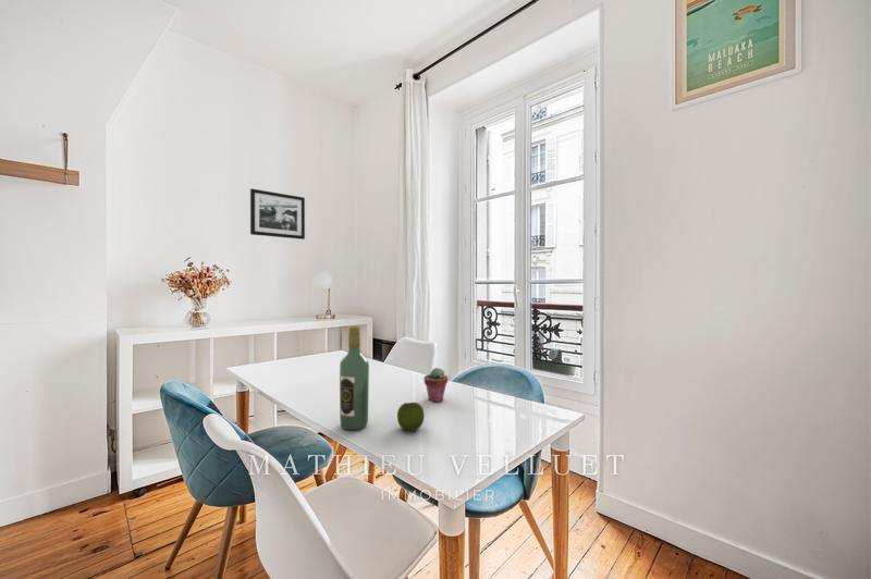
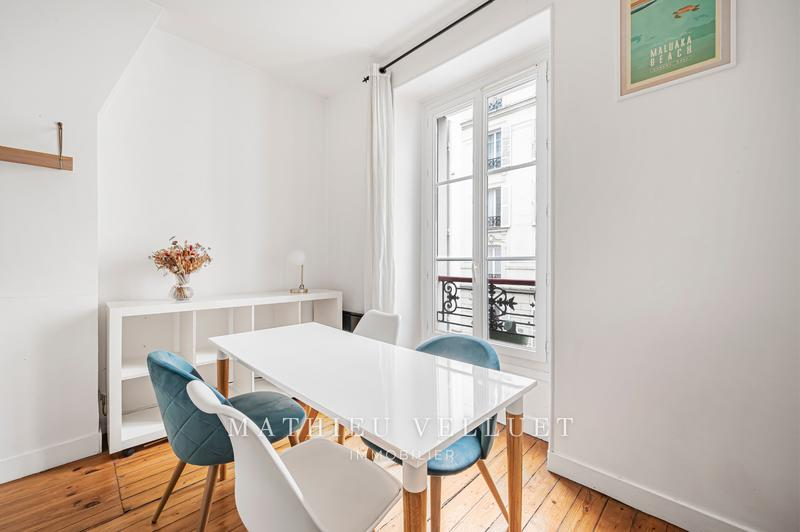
- potted succulent (436, 383)
- wine bottle (354, 375)
- apple (410, 415)
- picture frame (278, 214)
